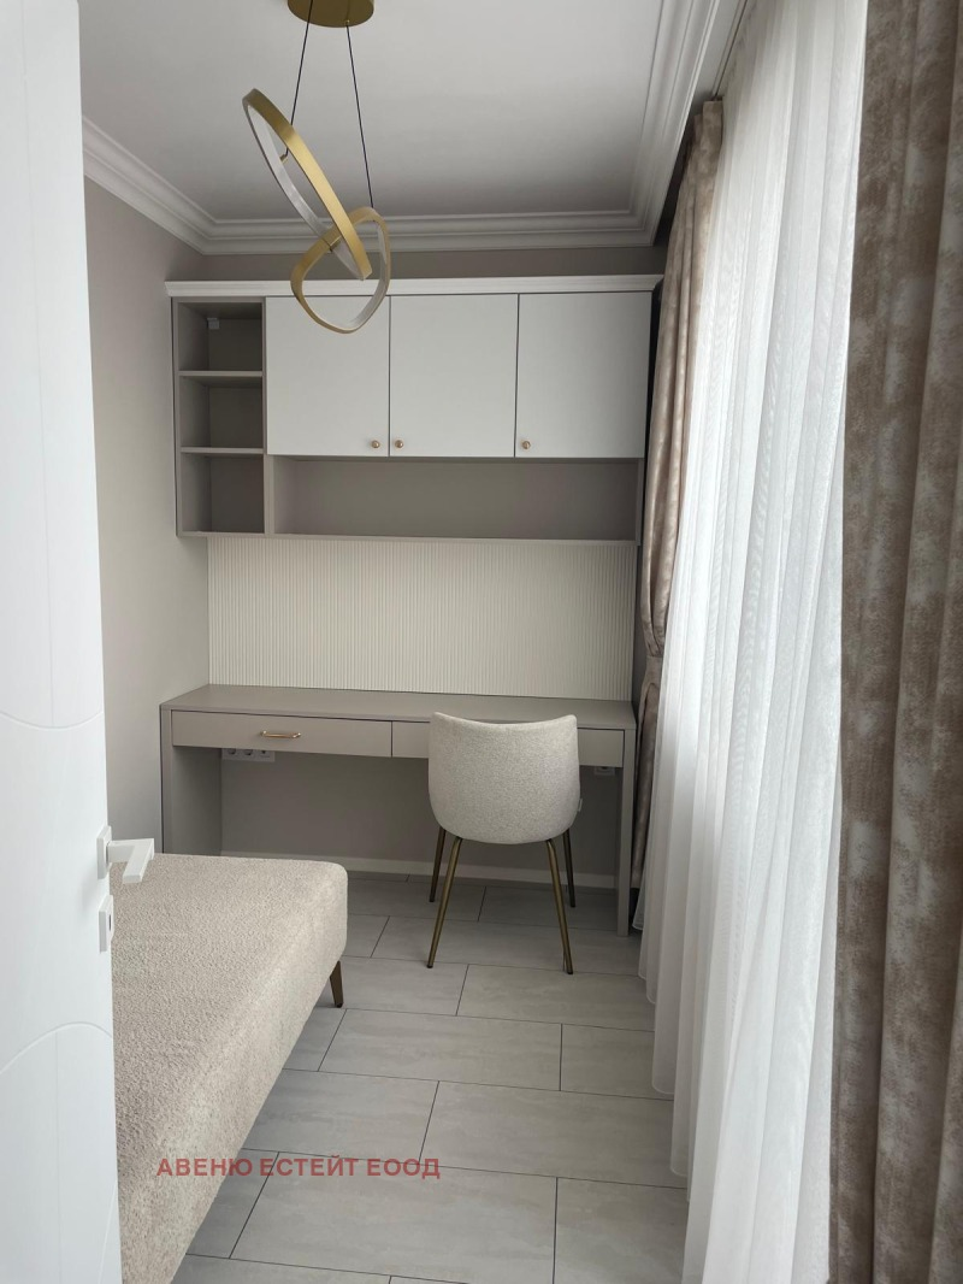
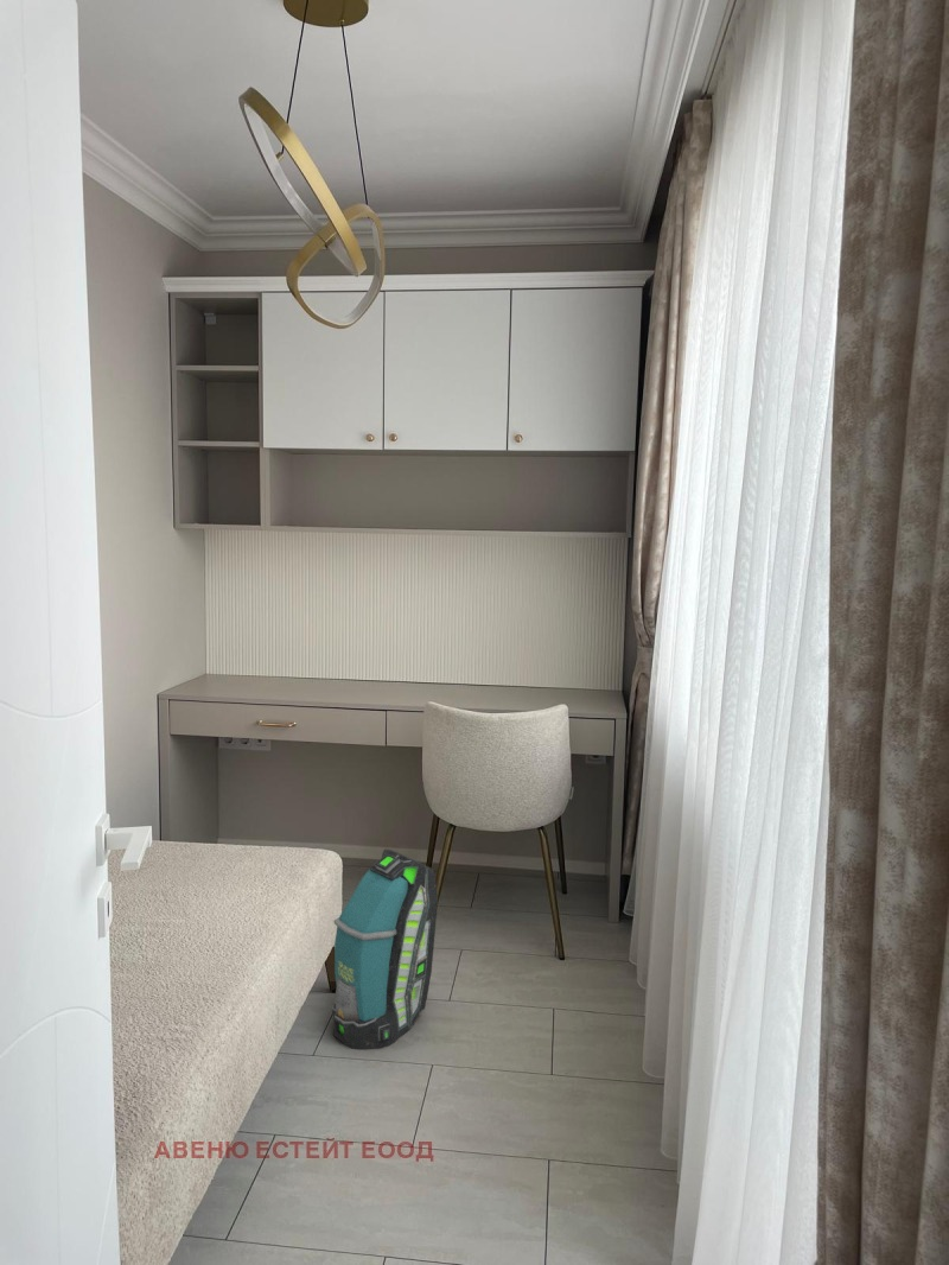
+ backpack (386, 940)
